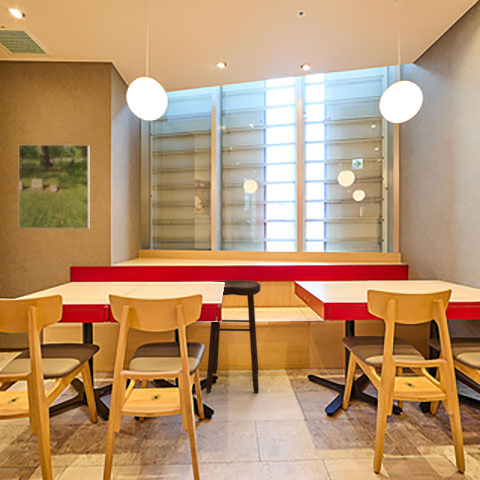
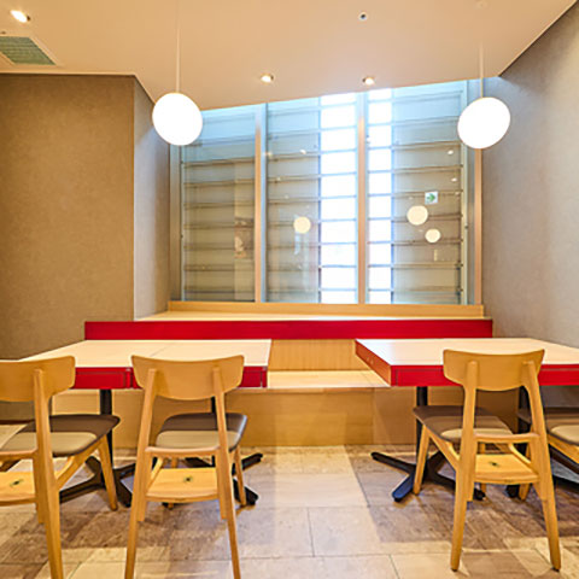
- stool (233, 330)
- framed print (54, 186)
